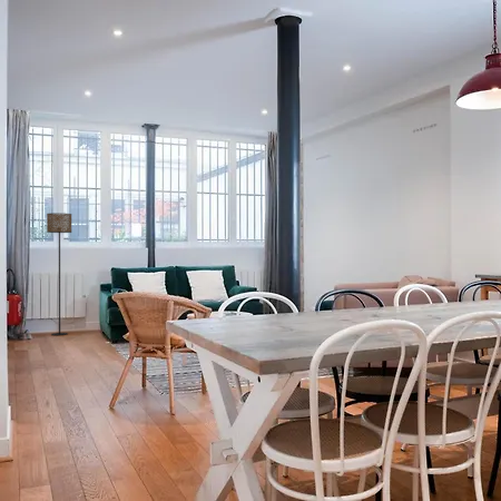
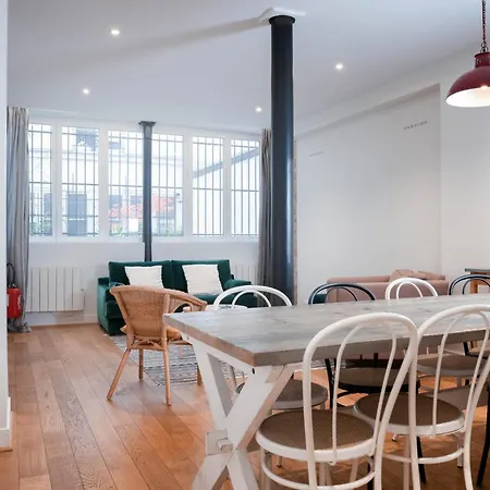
- floor lamp (59, 274)
